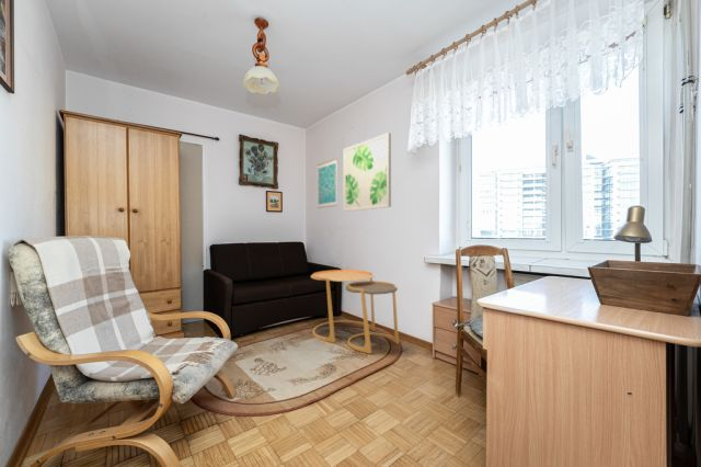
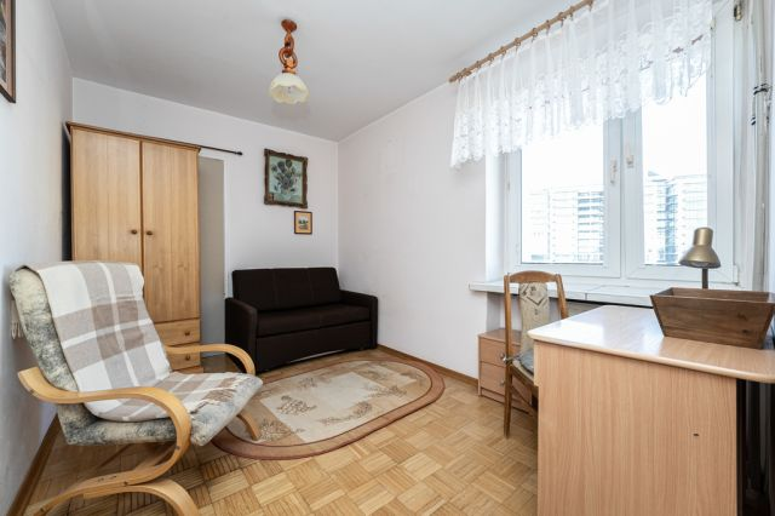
- wall art (365, 175)
- wall art (326, 184)
- side table (361, 303)
